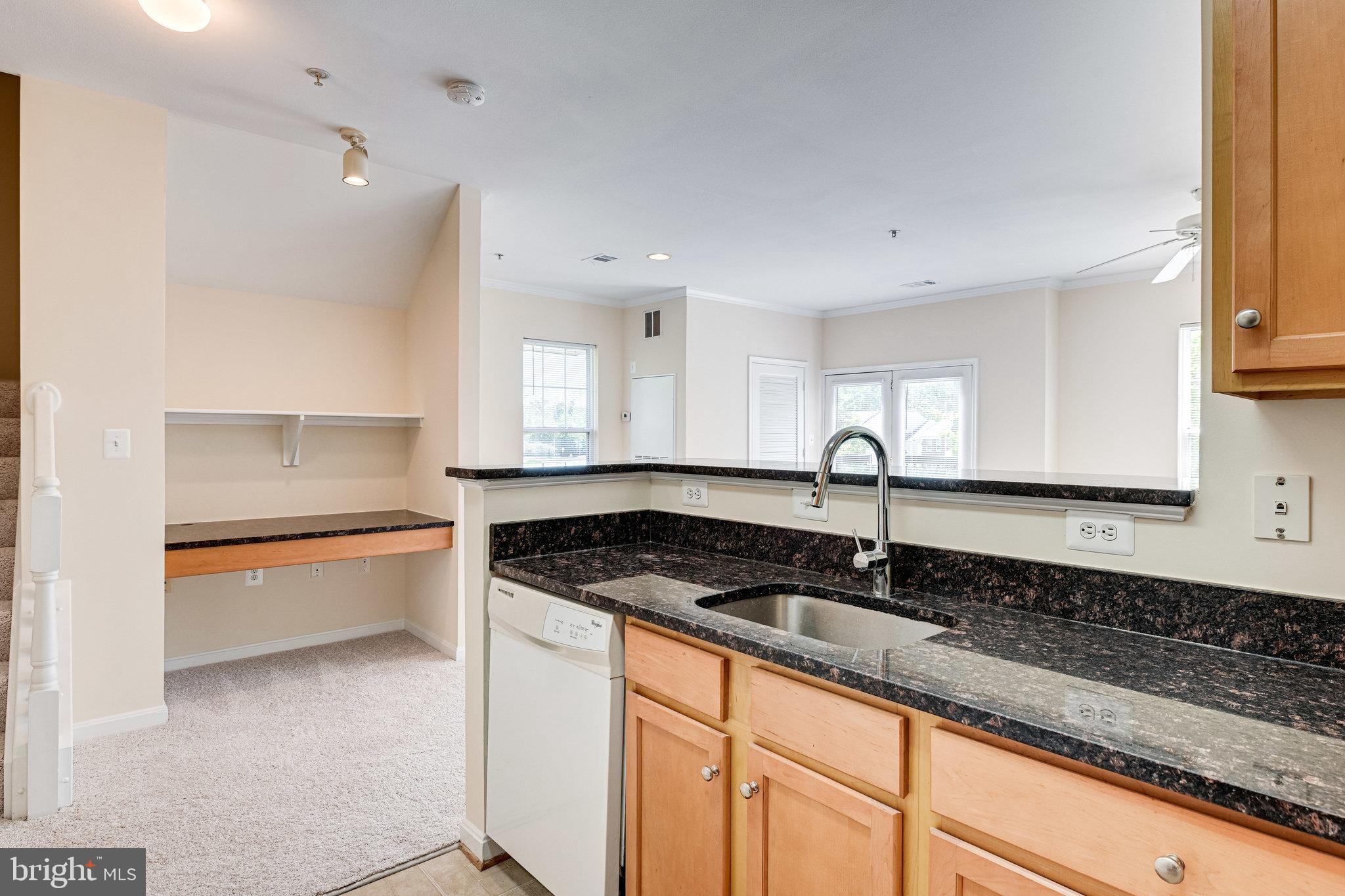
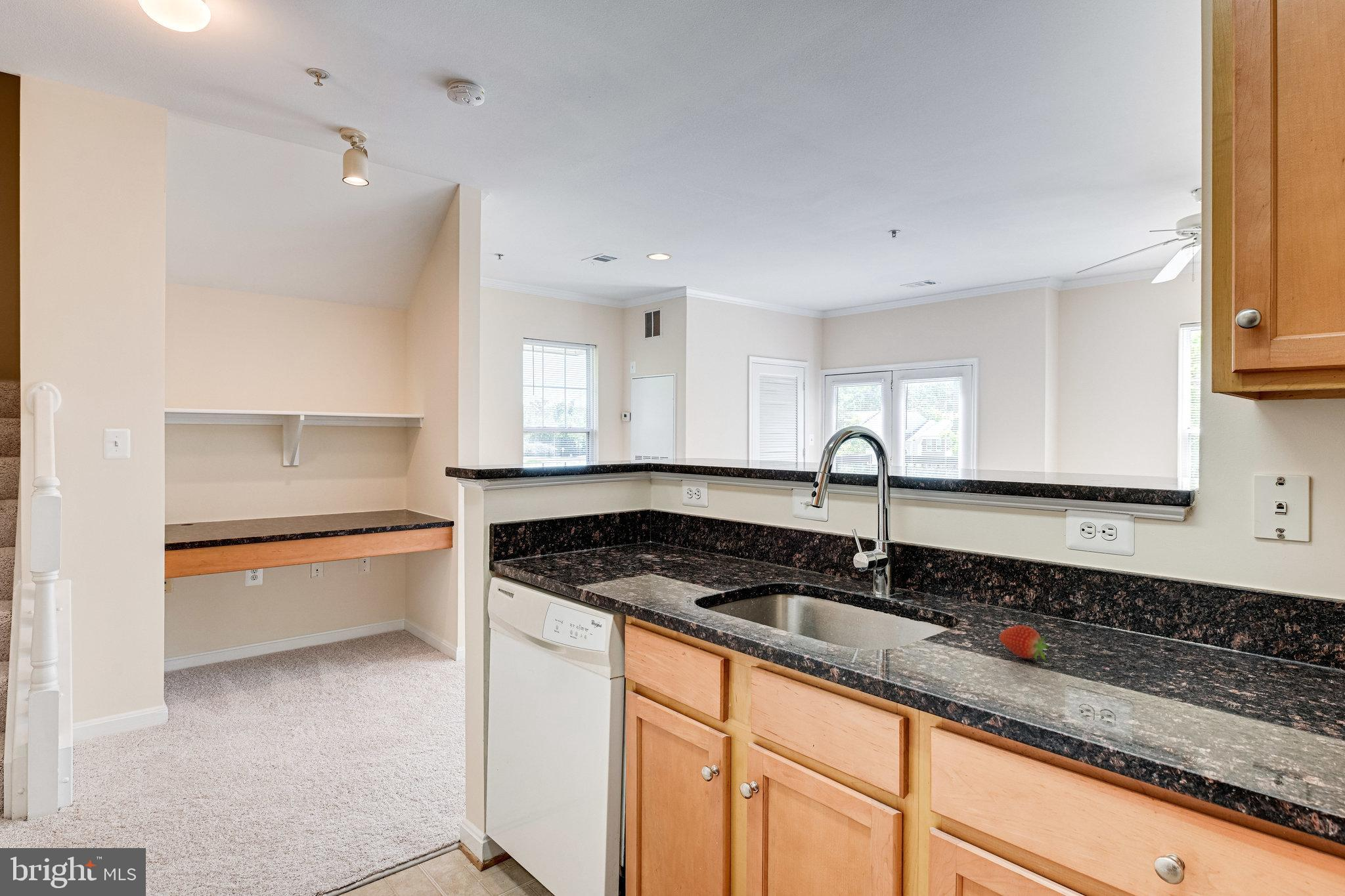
+ fruit (1024, 641)
